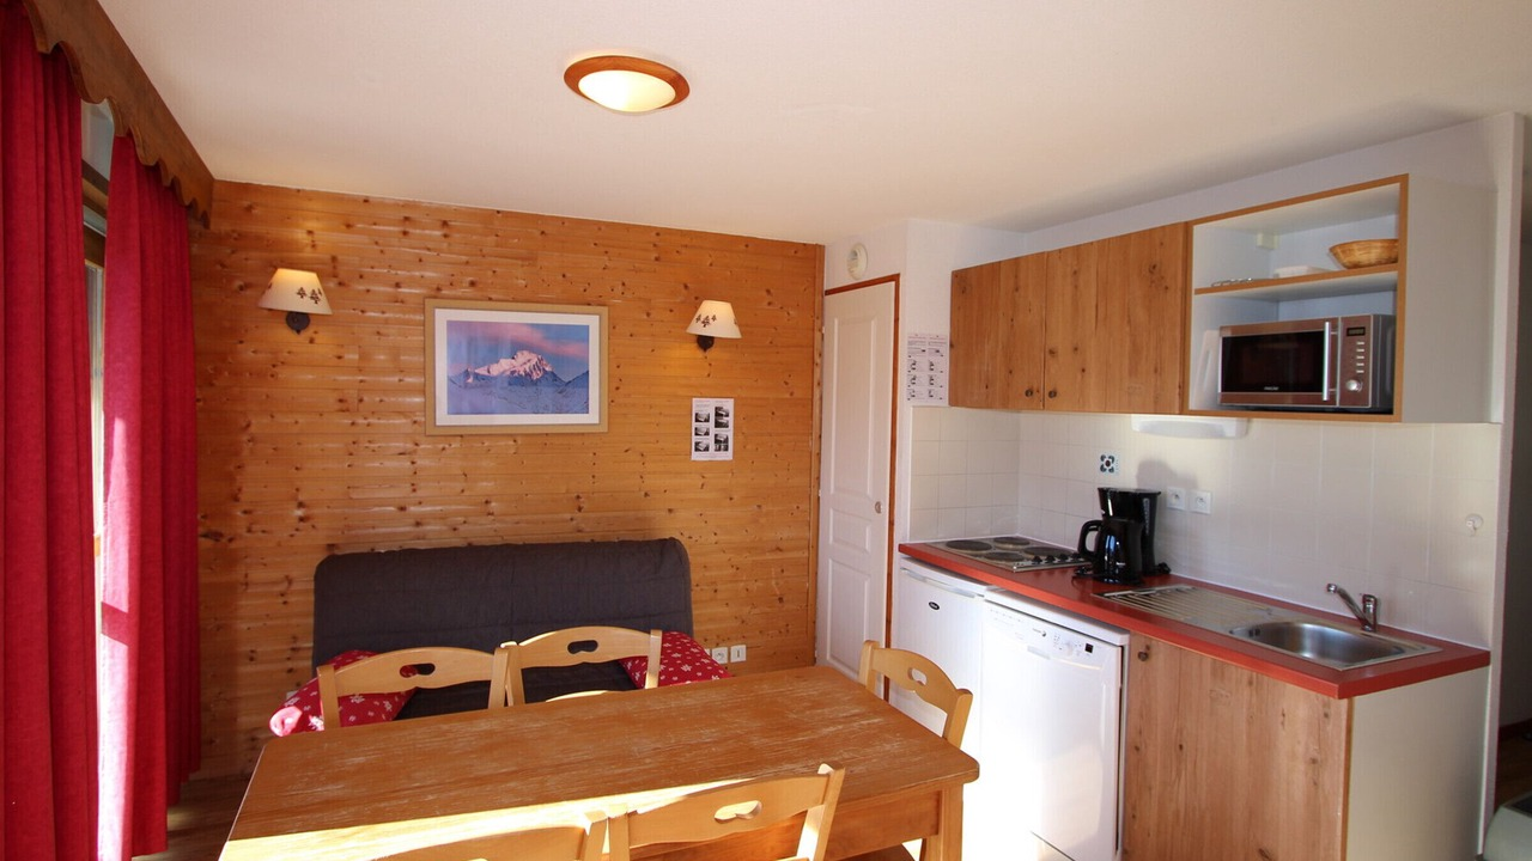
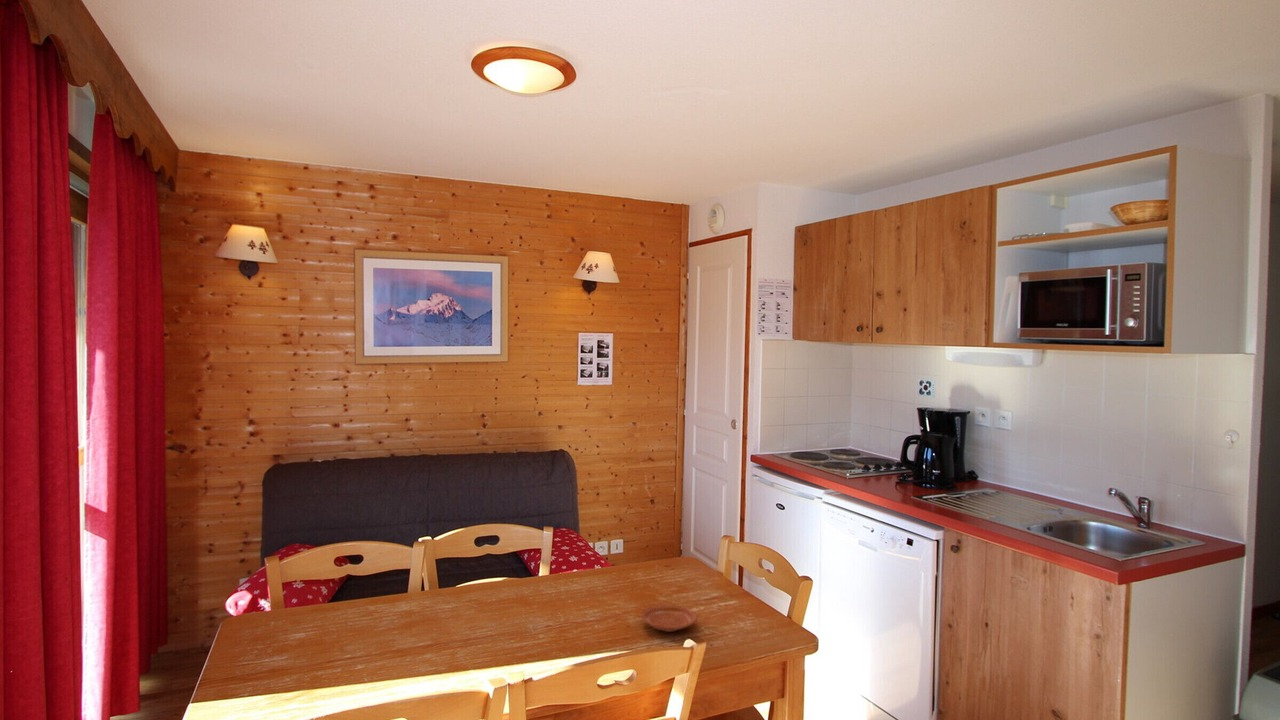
+ plate (668, 621)
